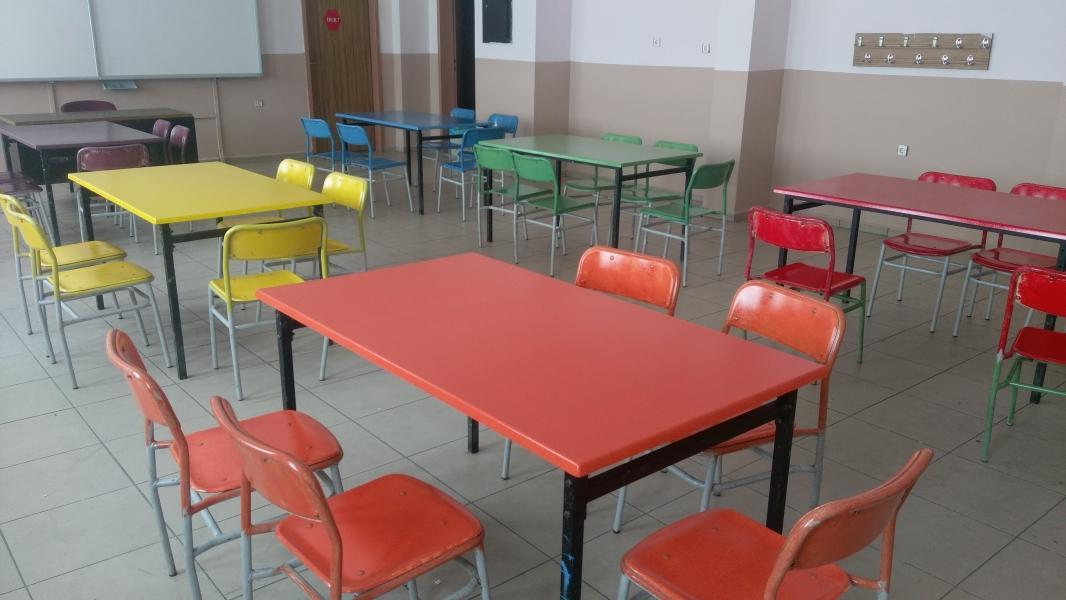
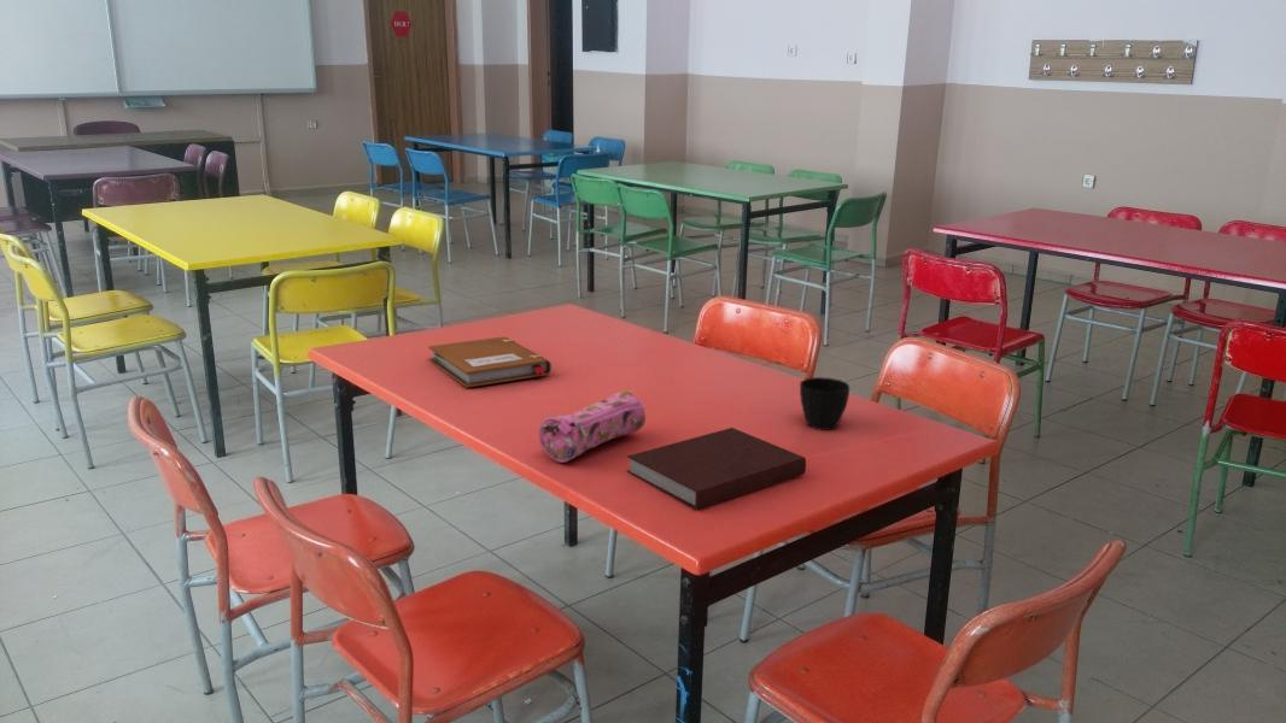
+ cup (824, 404)
+ notebook (715, 465)
+ pencil case (594, 424)
+ notebook (490, 360)
